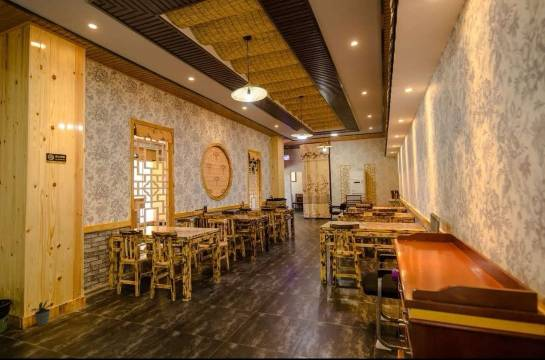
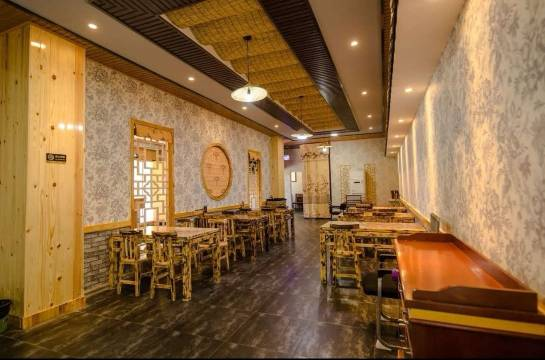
- potted plant (43, 312)
